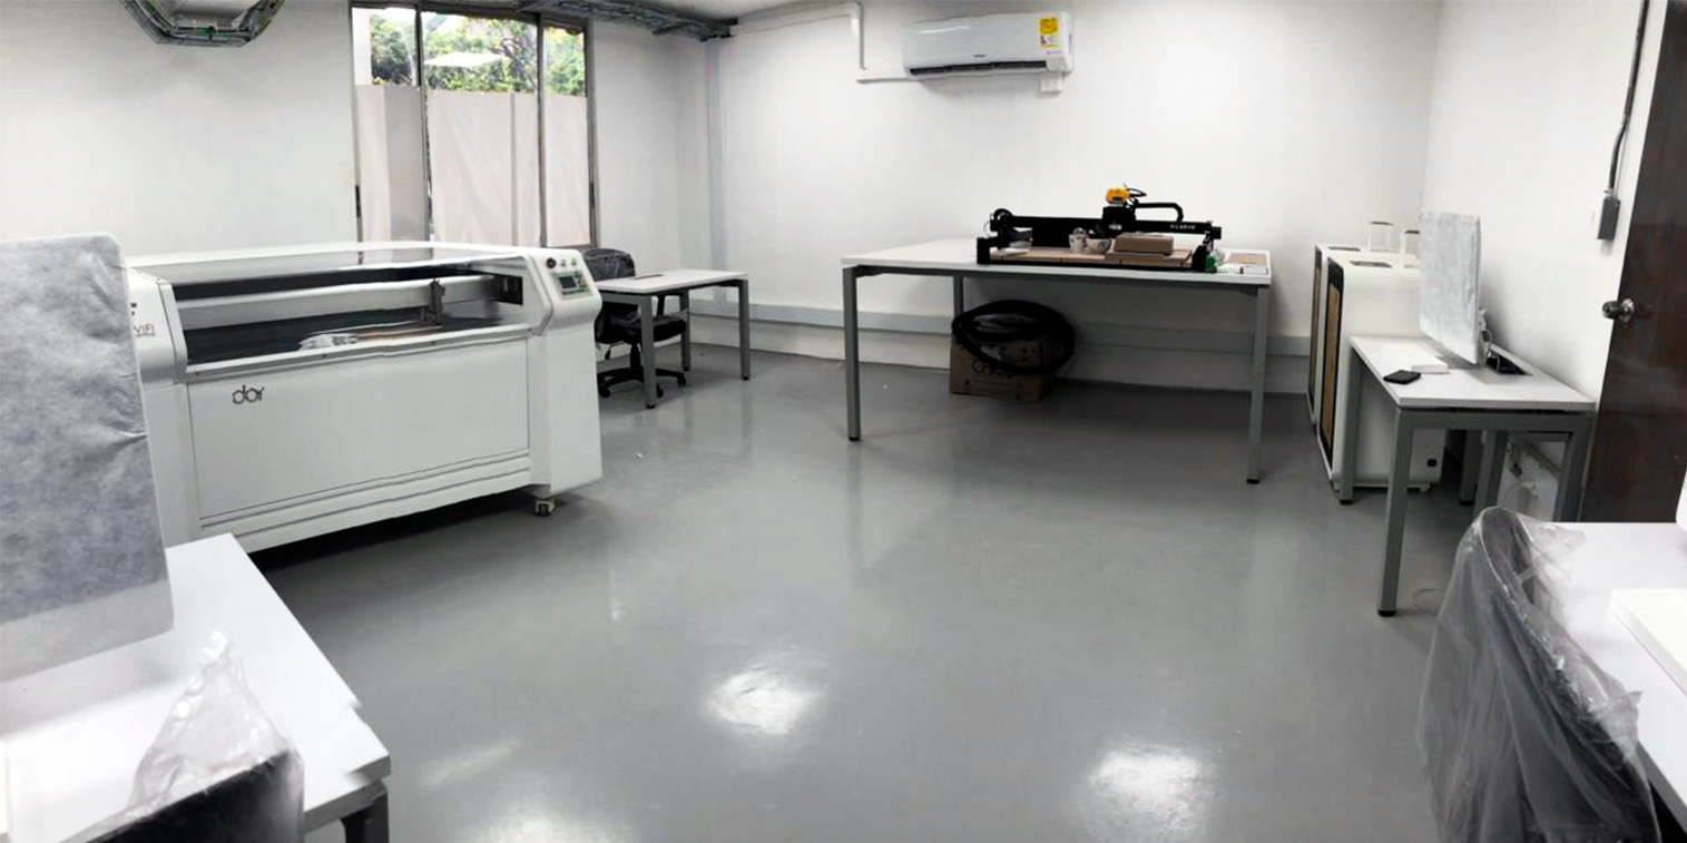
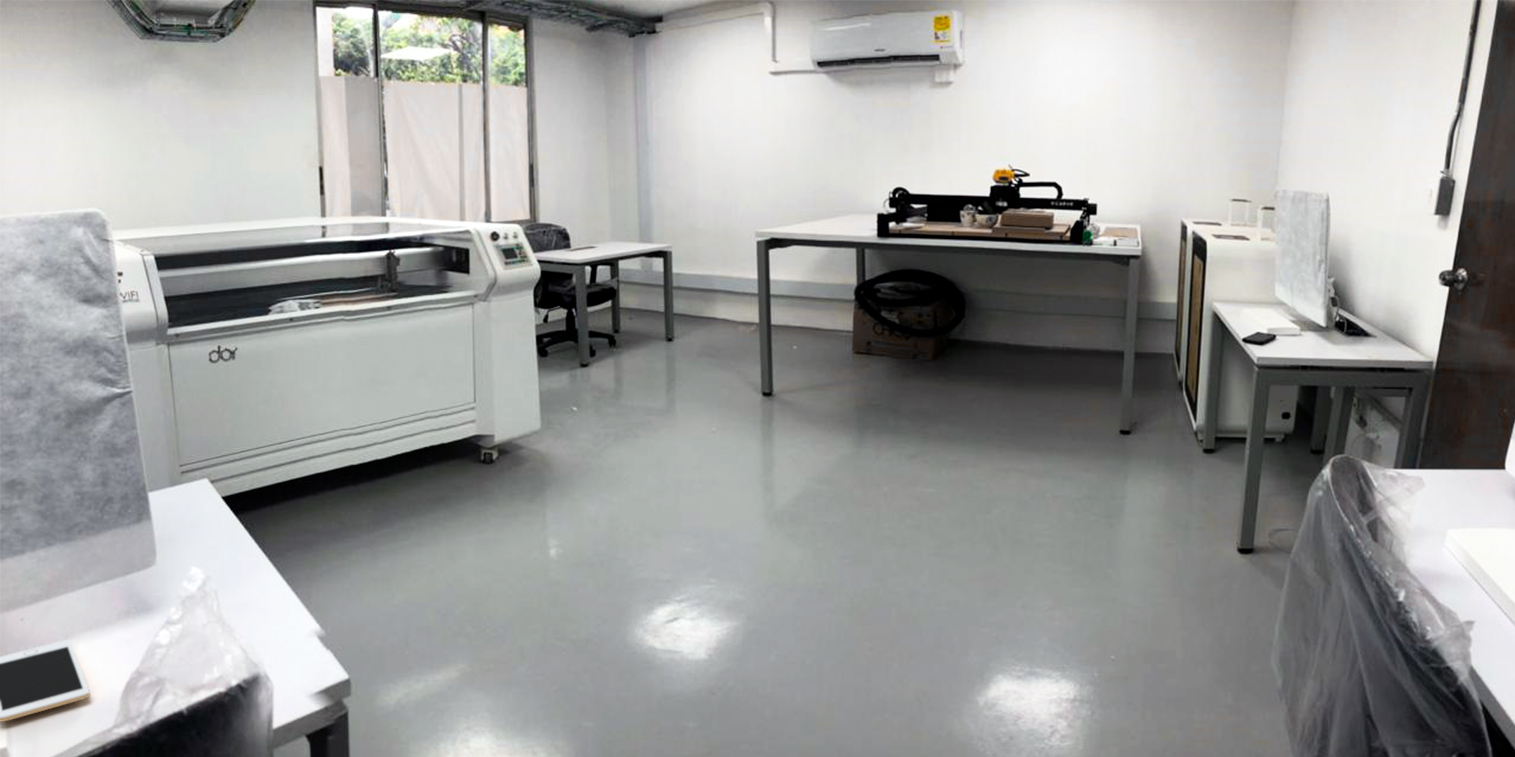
+ cell phone (37, 677)
